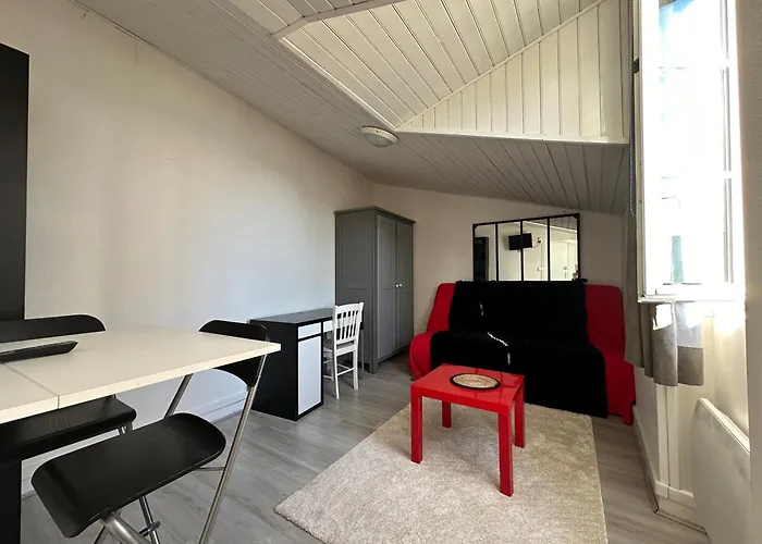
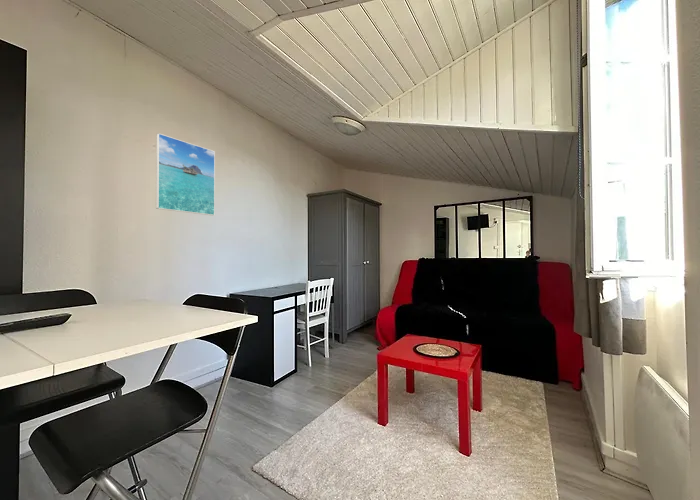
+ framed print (187, 177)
